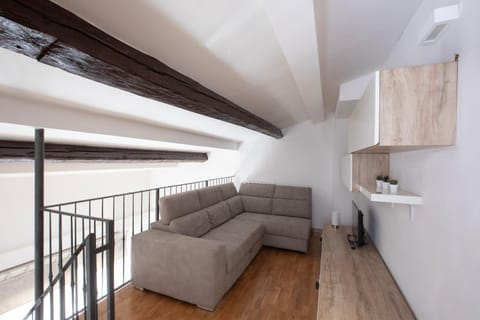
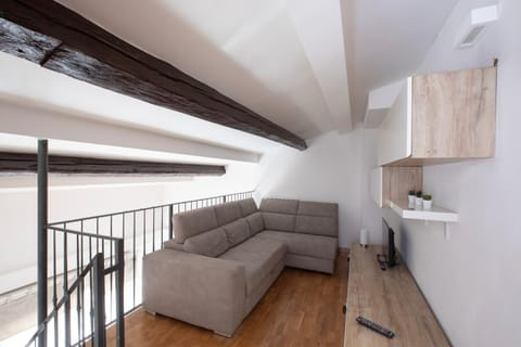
+ remote control (373, 326)
